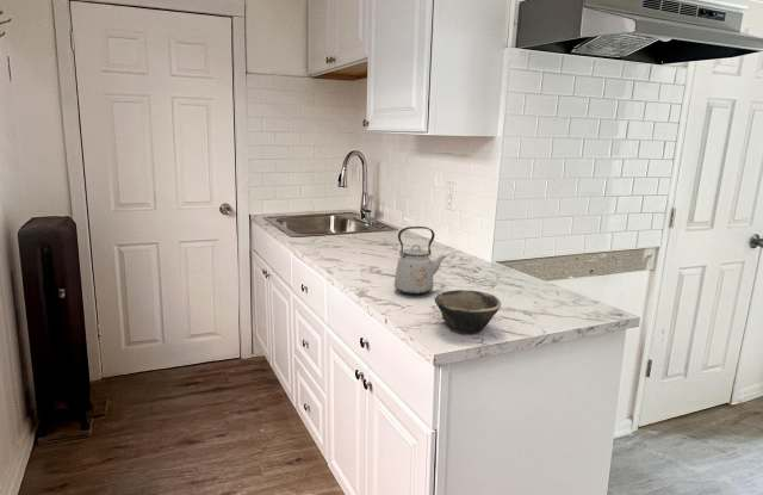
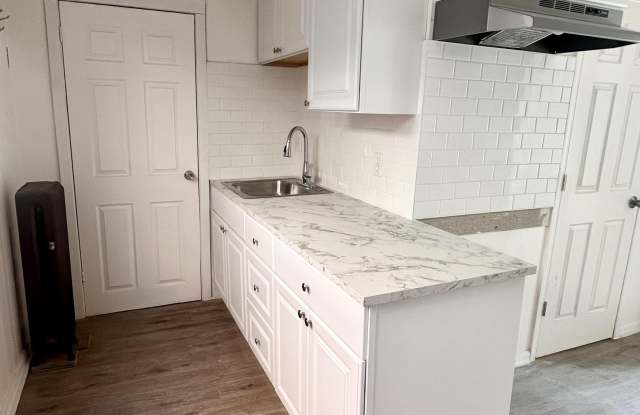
- kettle (422, 259)
- bowl (466, 314)
